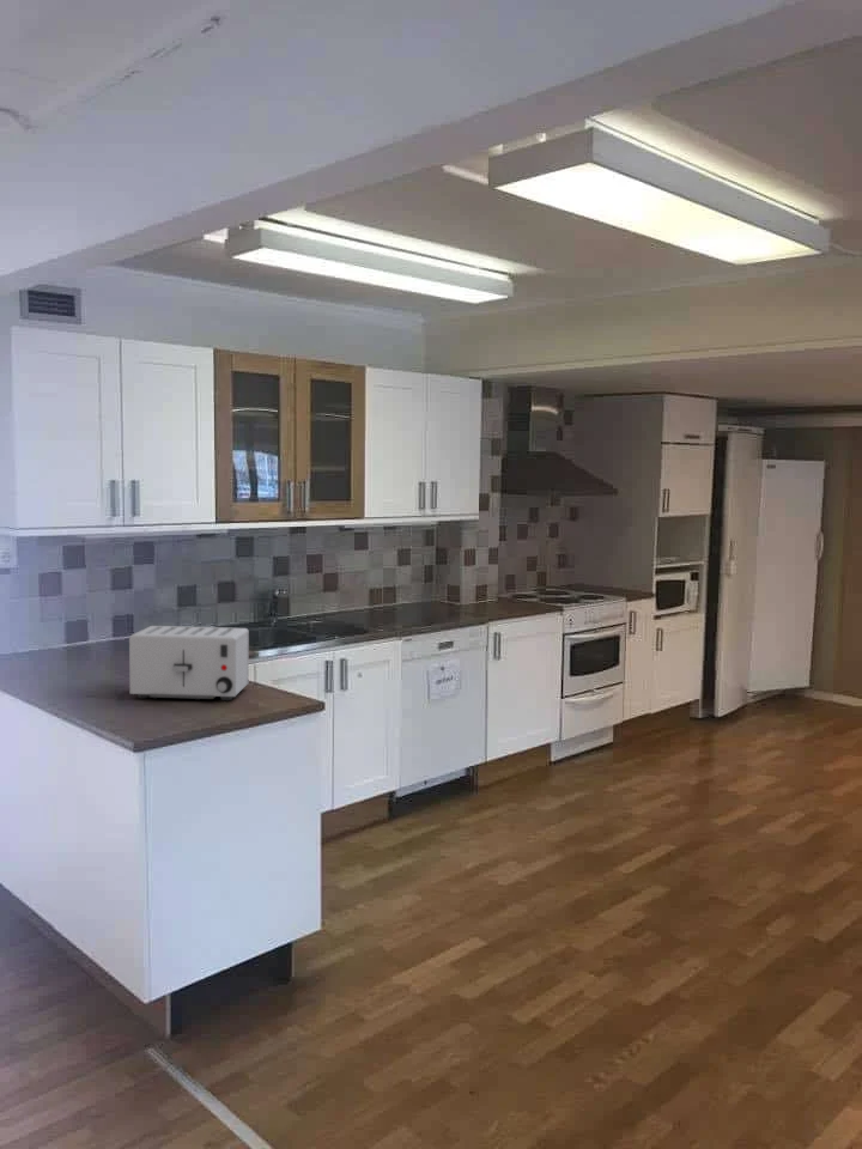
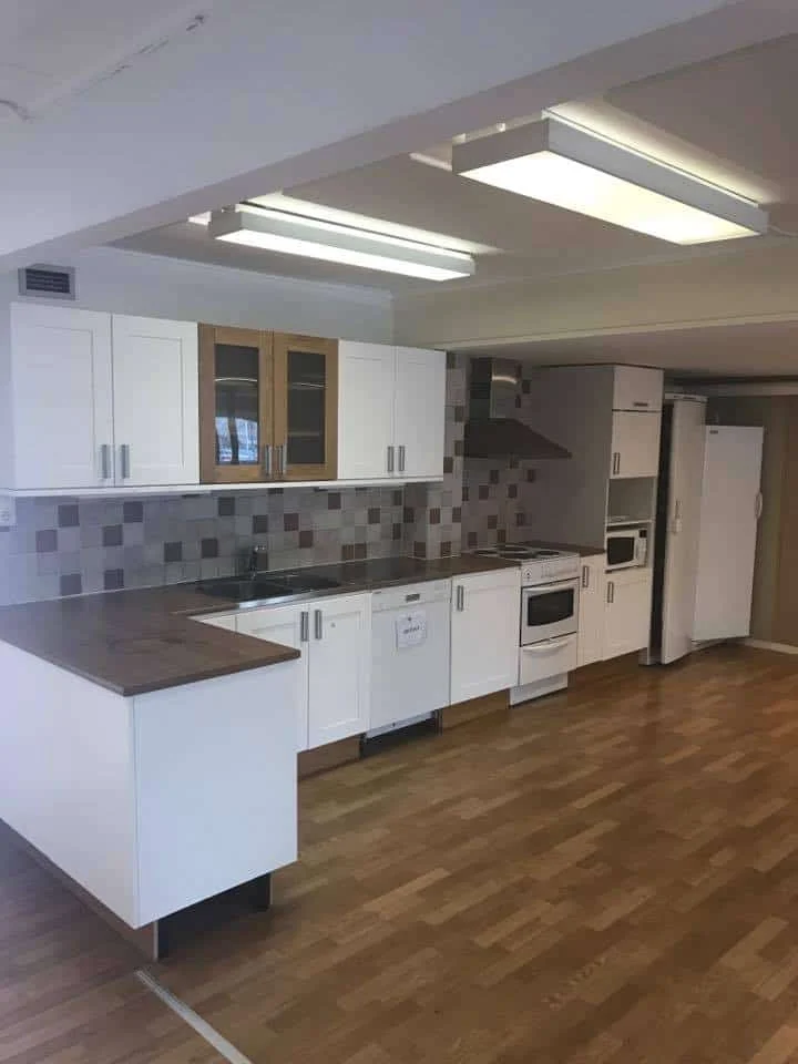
- toaster (189, 663)
